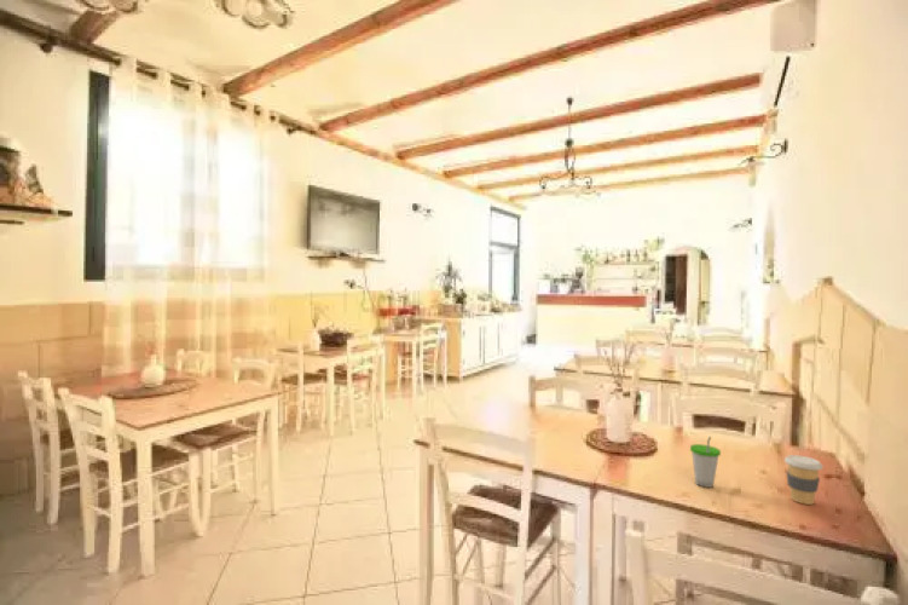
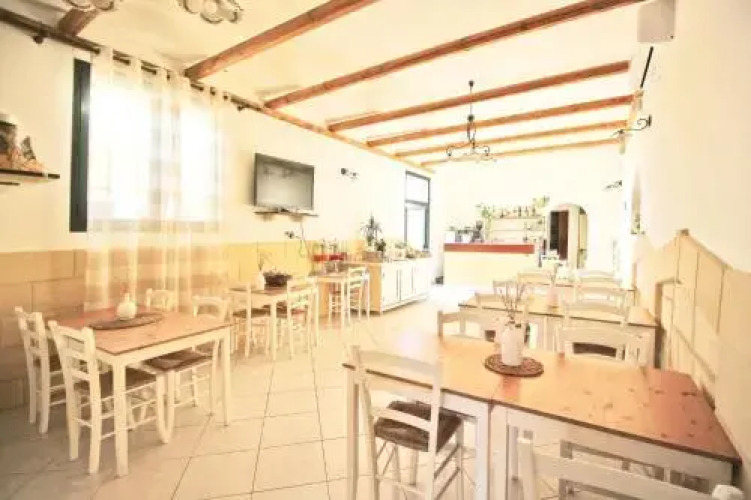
- cup (705, 457)
- coffee cup (803, 479)
